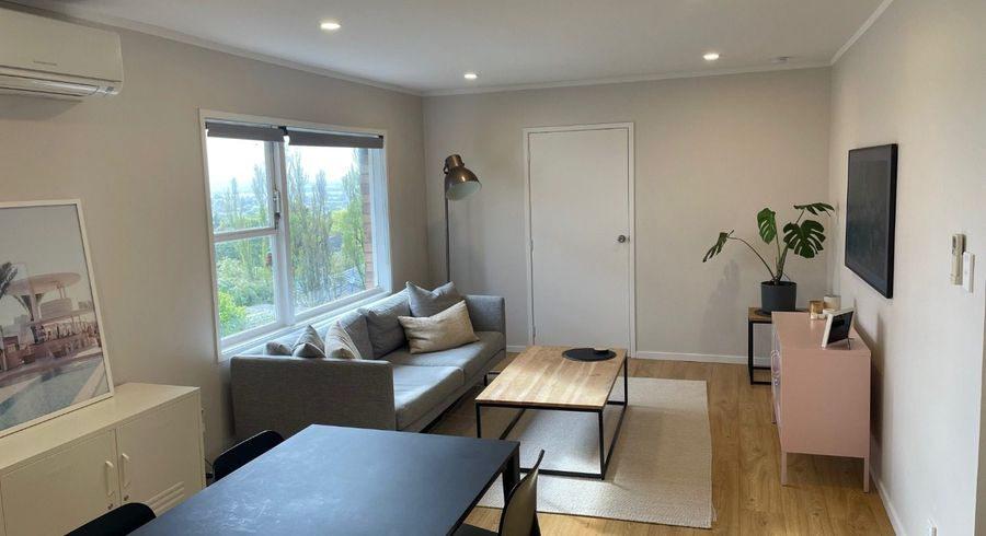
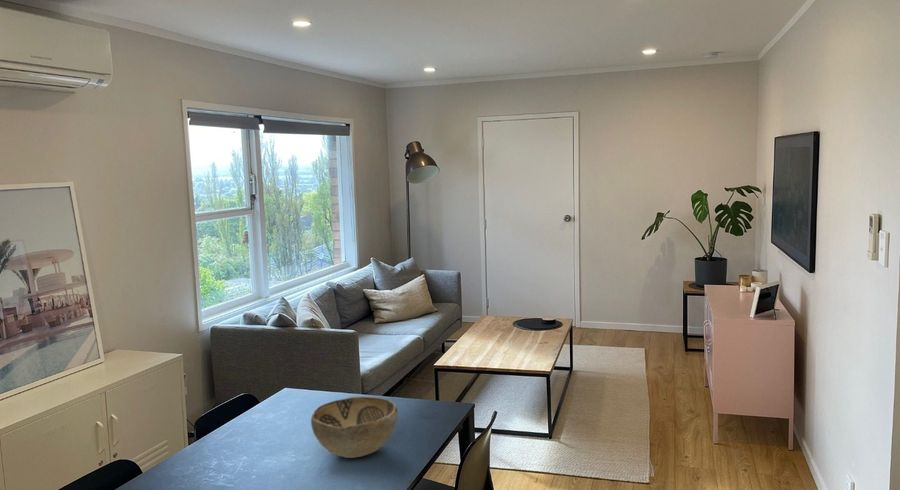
+ decorative bowl (355, 430)
